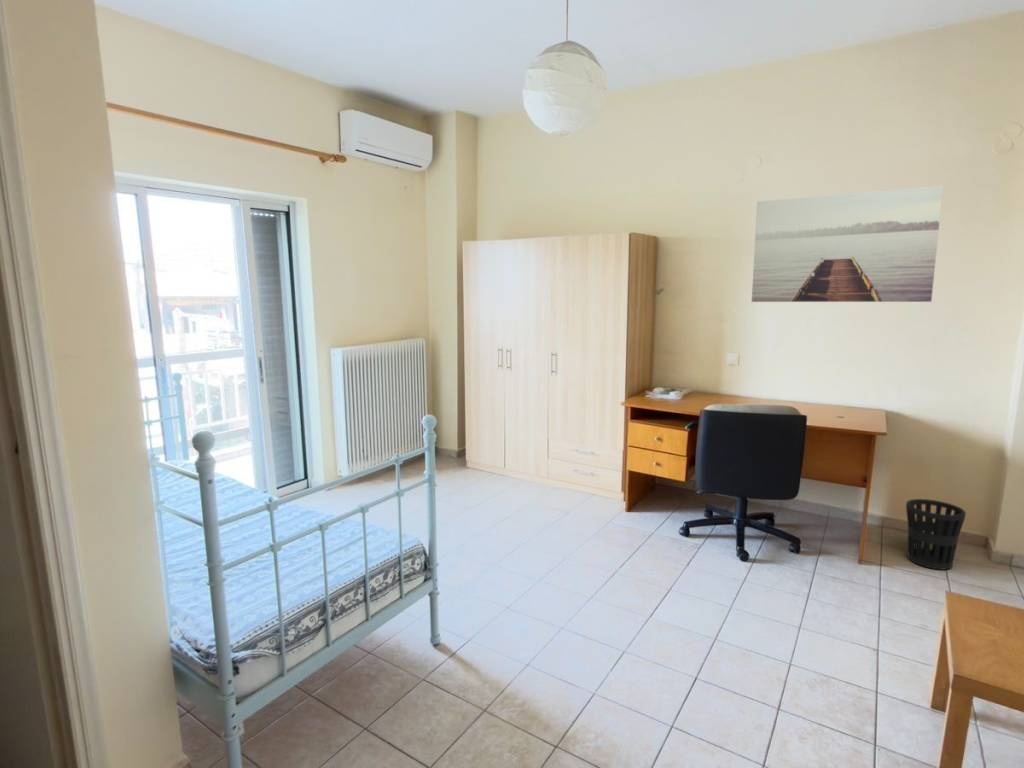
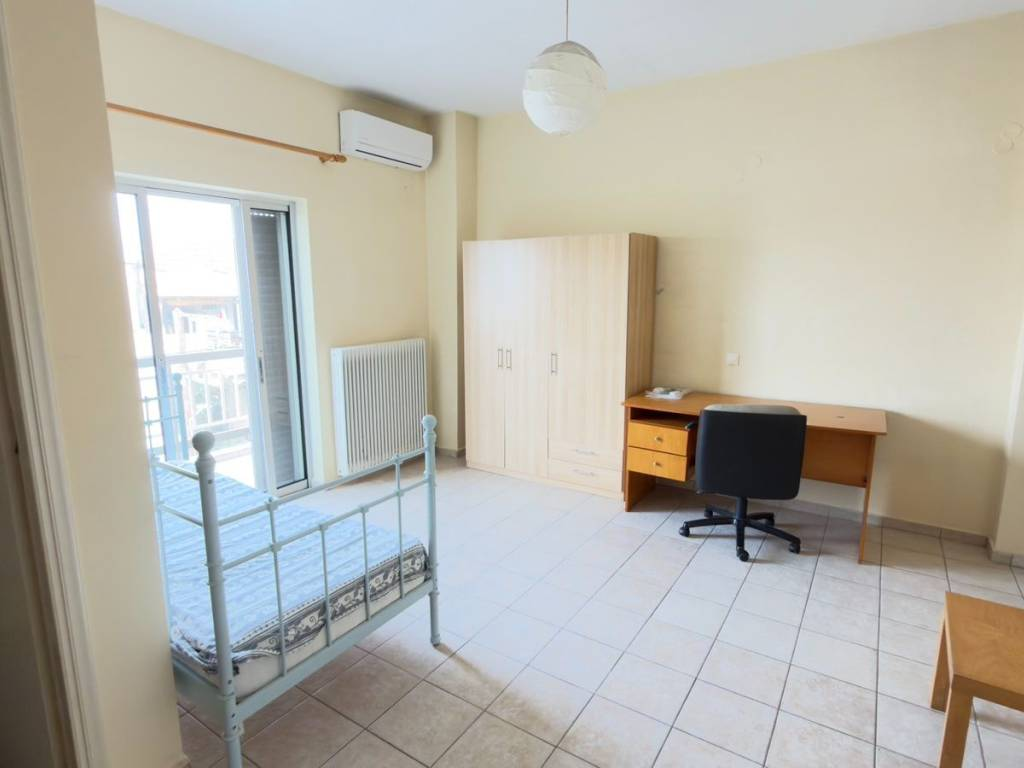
- wastebasket (932, 534)
- wall art (839, 248)
